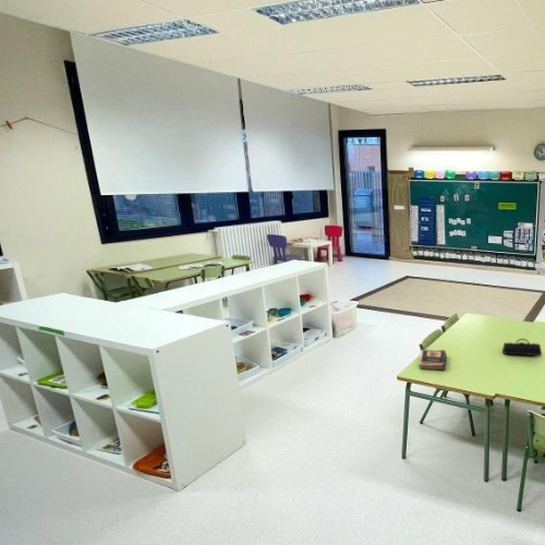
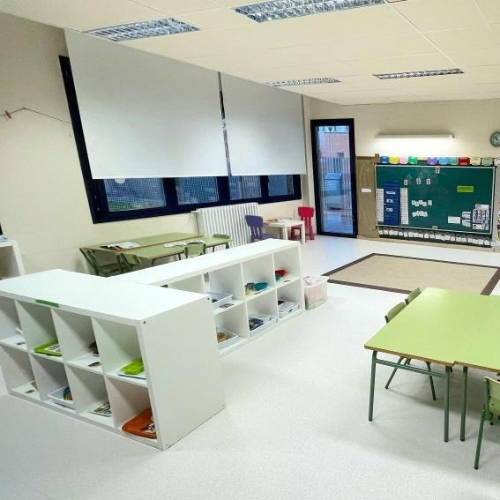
- book (432, 359)
- pencil case (521, 346)
